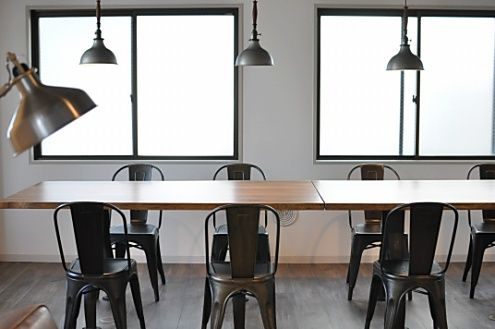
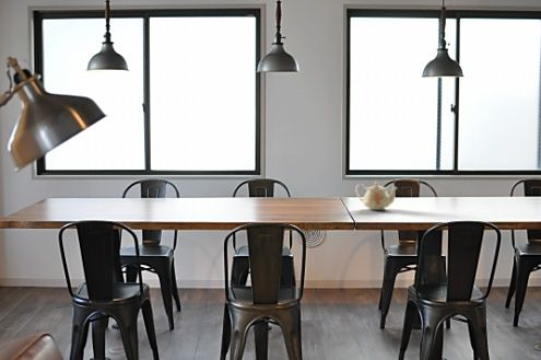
+ teapot (376, 195)
